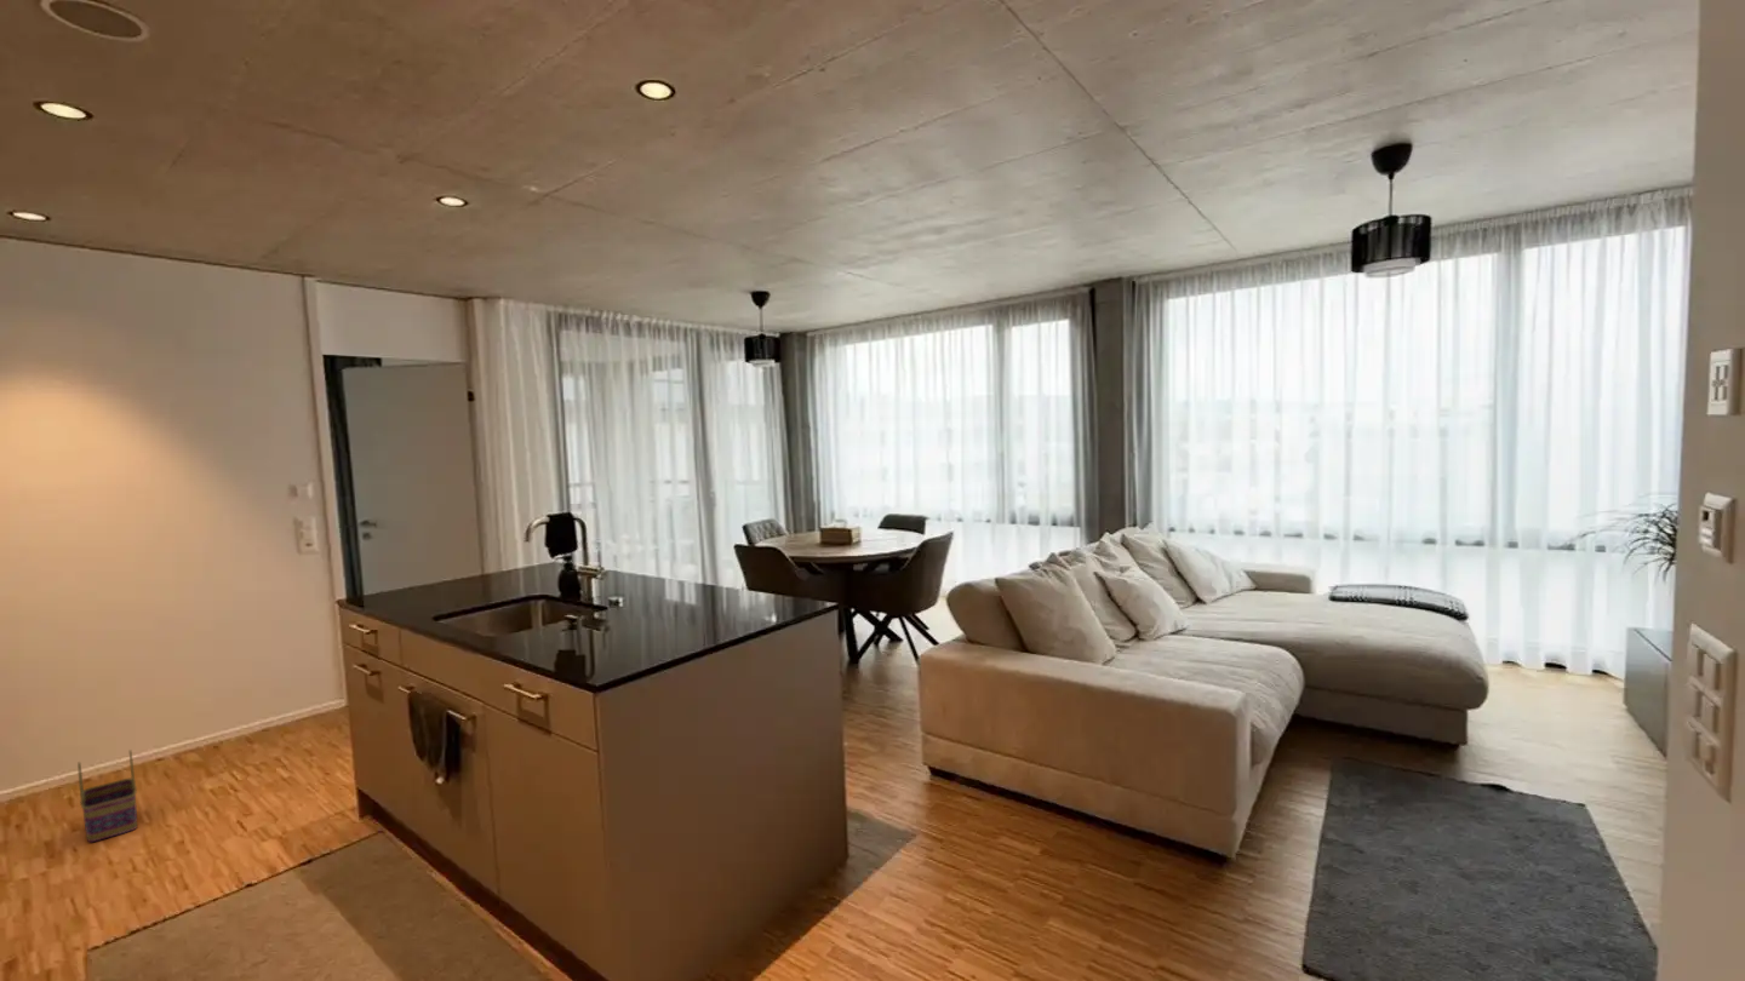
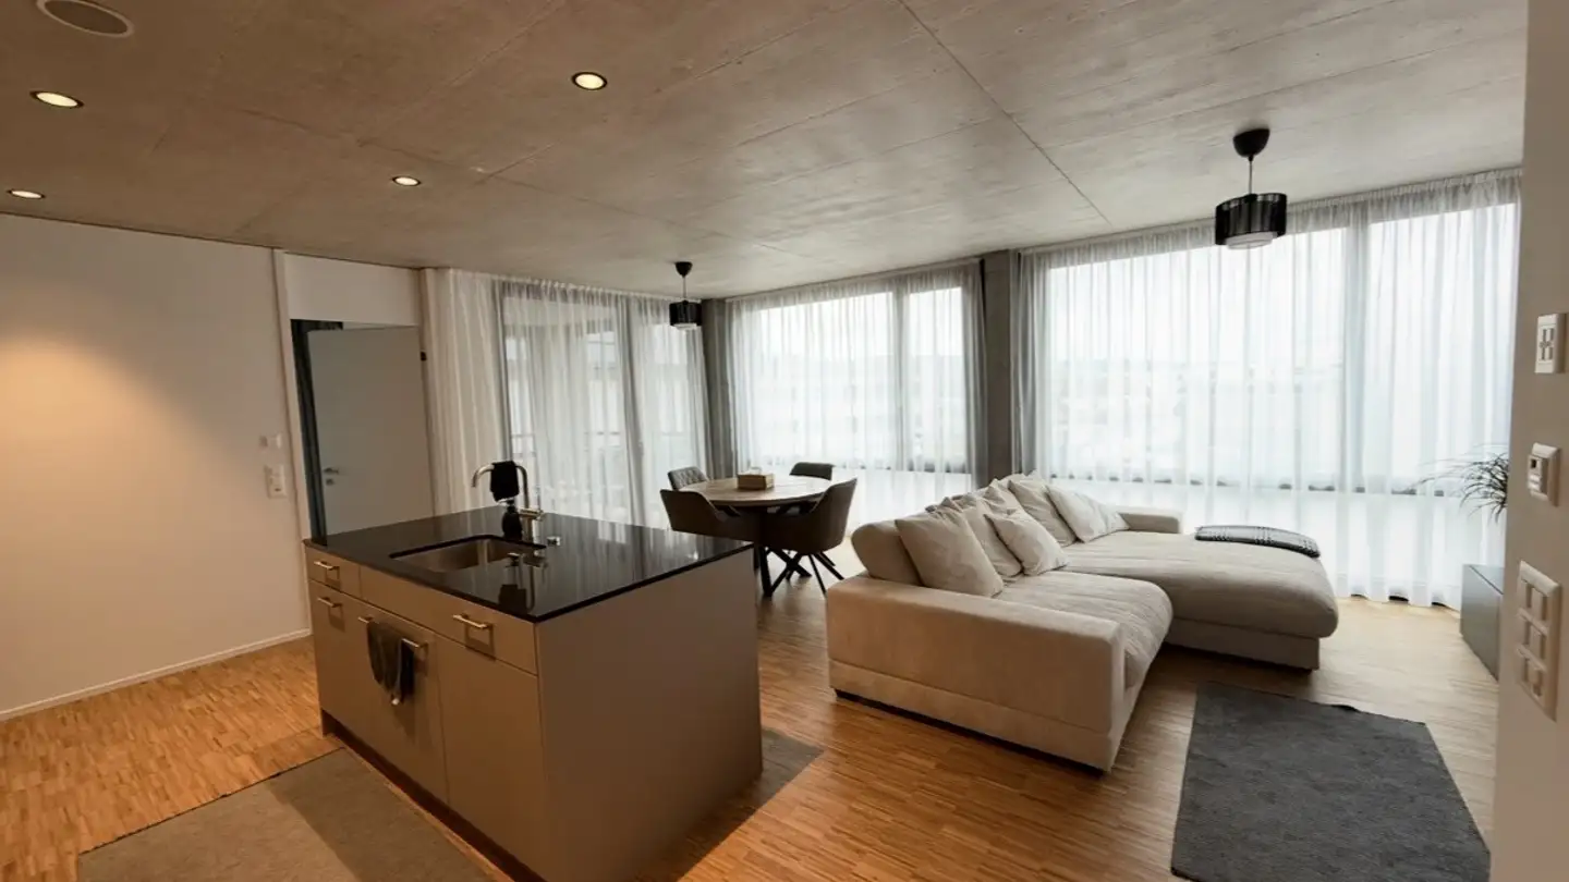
- basket (108, 791)
